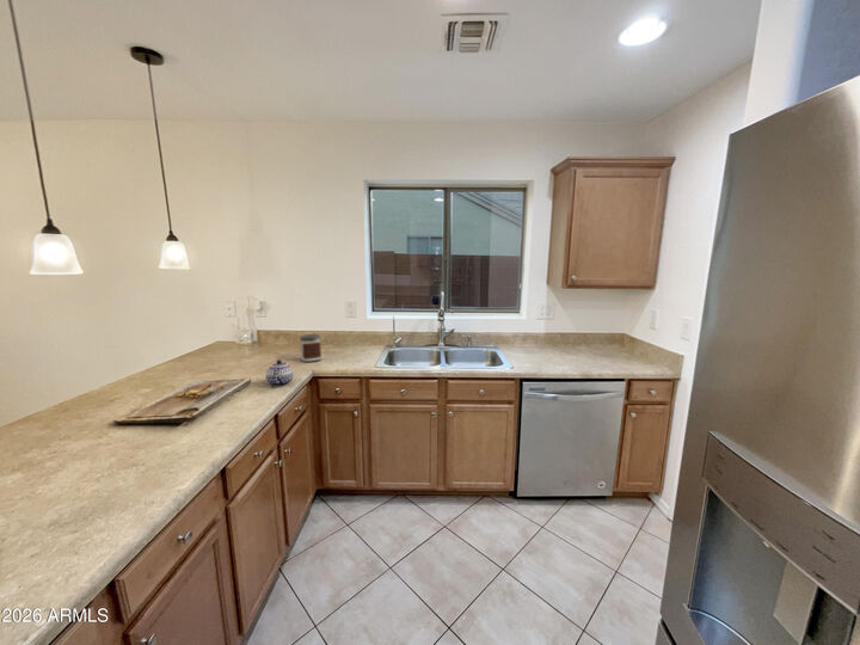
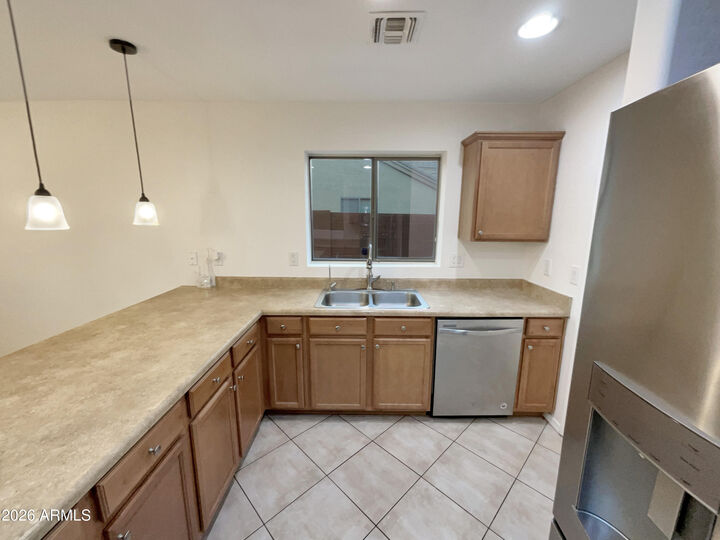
- teapot (278, 370)
- jar (309, 346)
- cutting board (191, 393)
